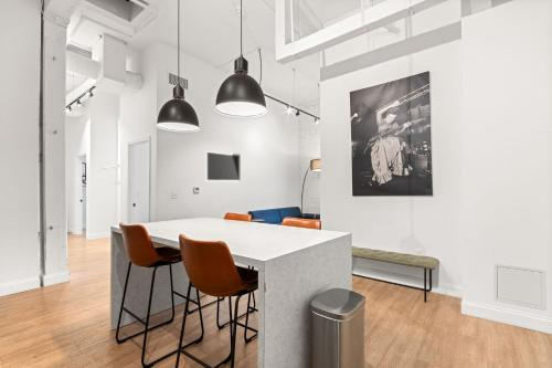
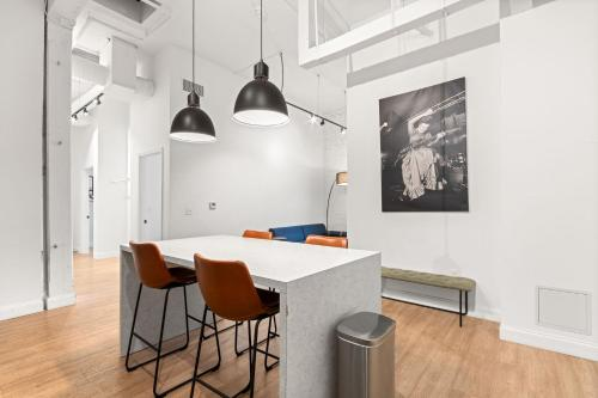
- chalkboard (223, 167)
